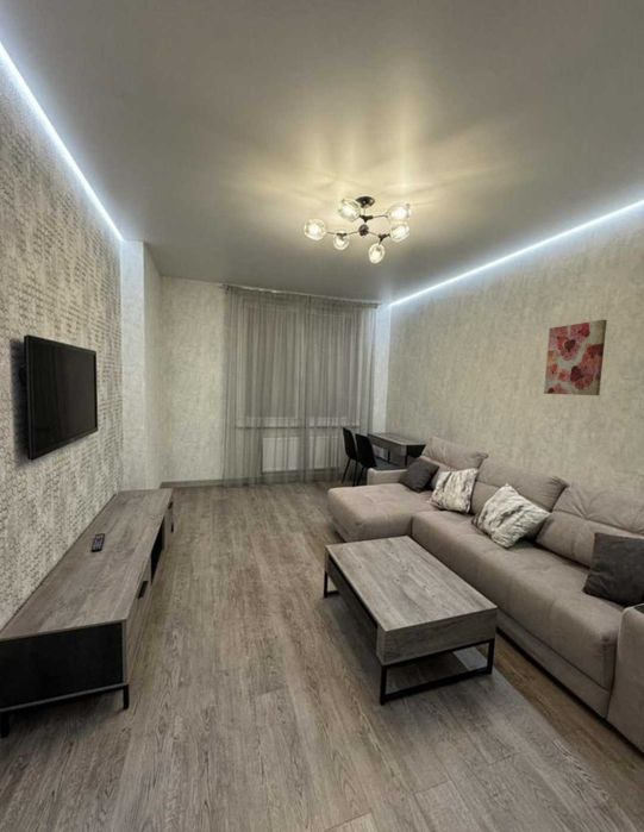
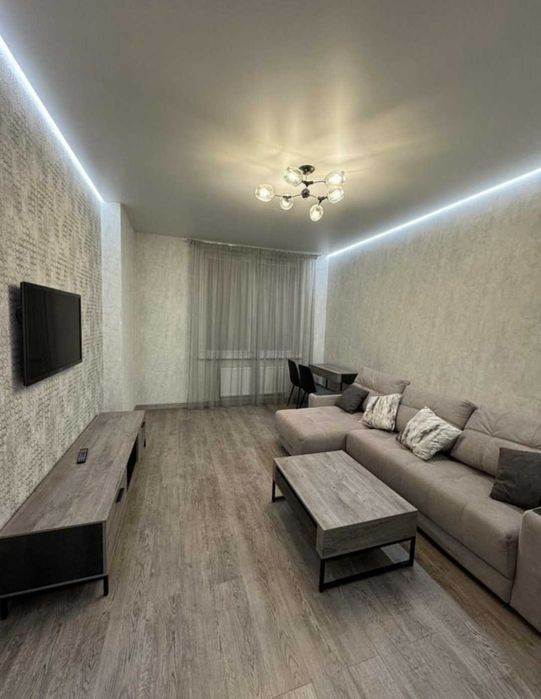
- wall art (573, 359)
